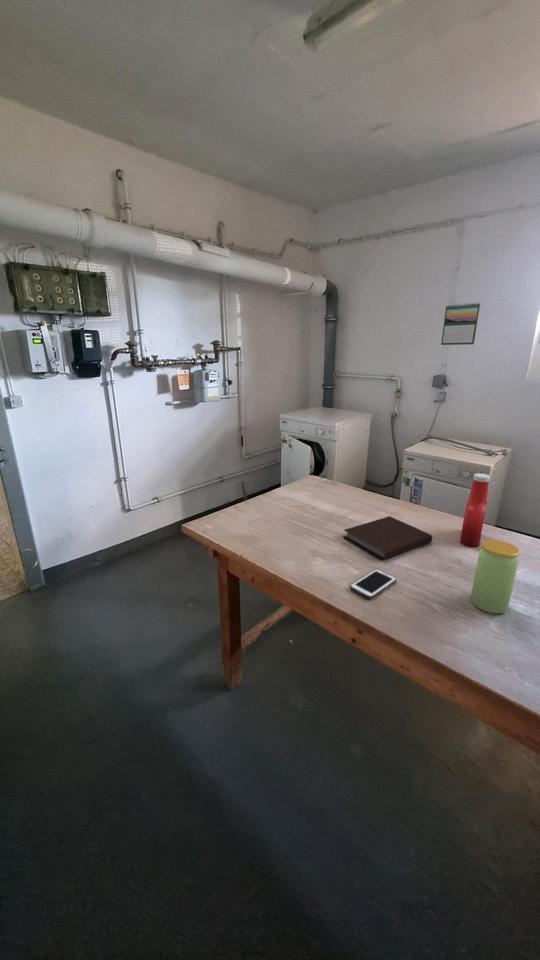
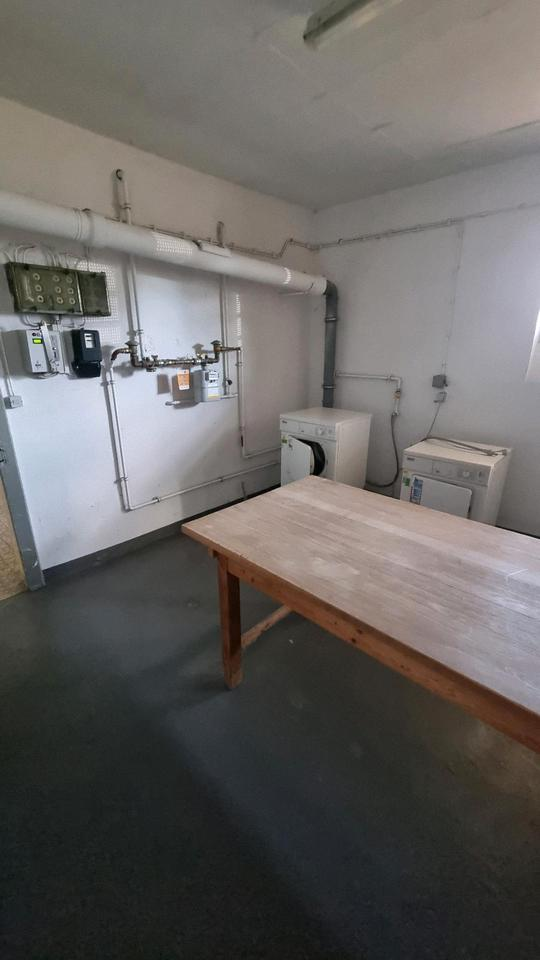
- jar (494, 576)
- cell phone (373, 583)
- soap bottle (476, 507)
- notebook (386, 536)
- calendar (460, 324)
